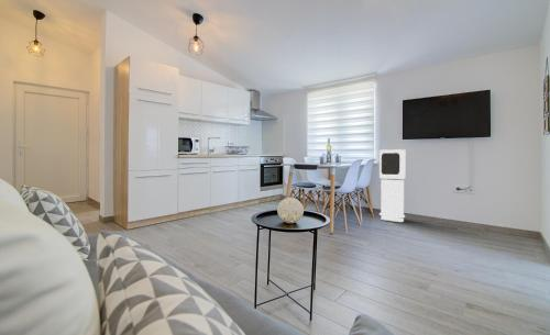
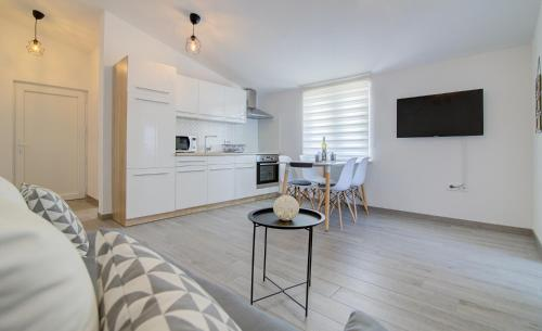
- air purifier (394, 185)
